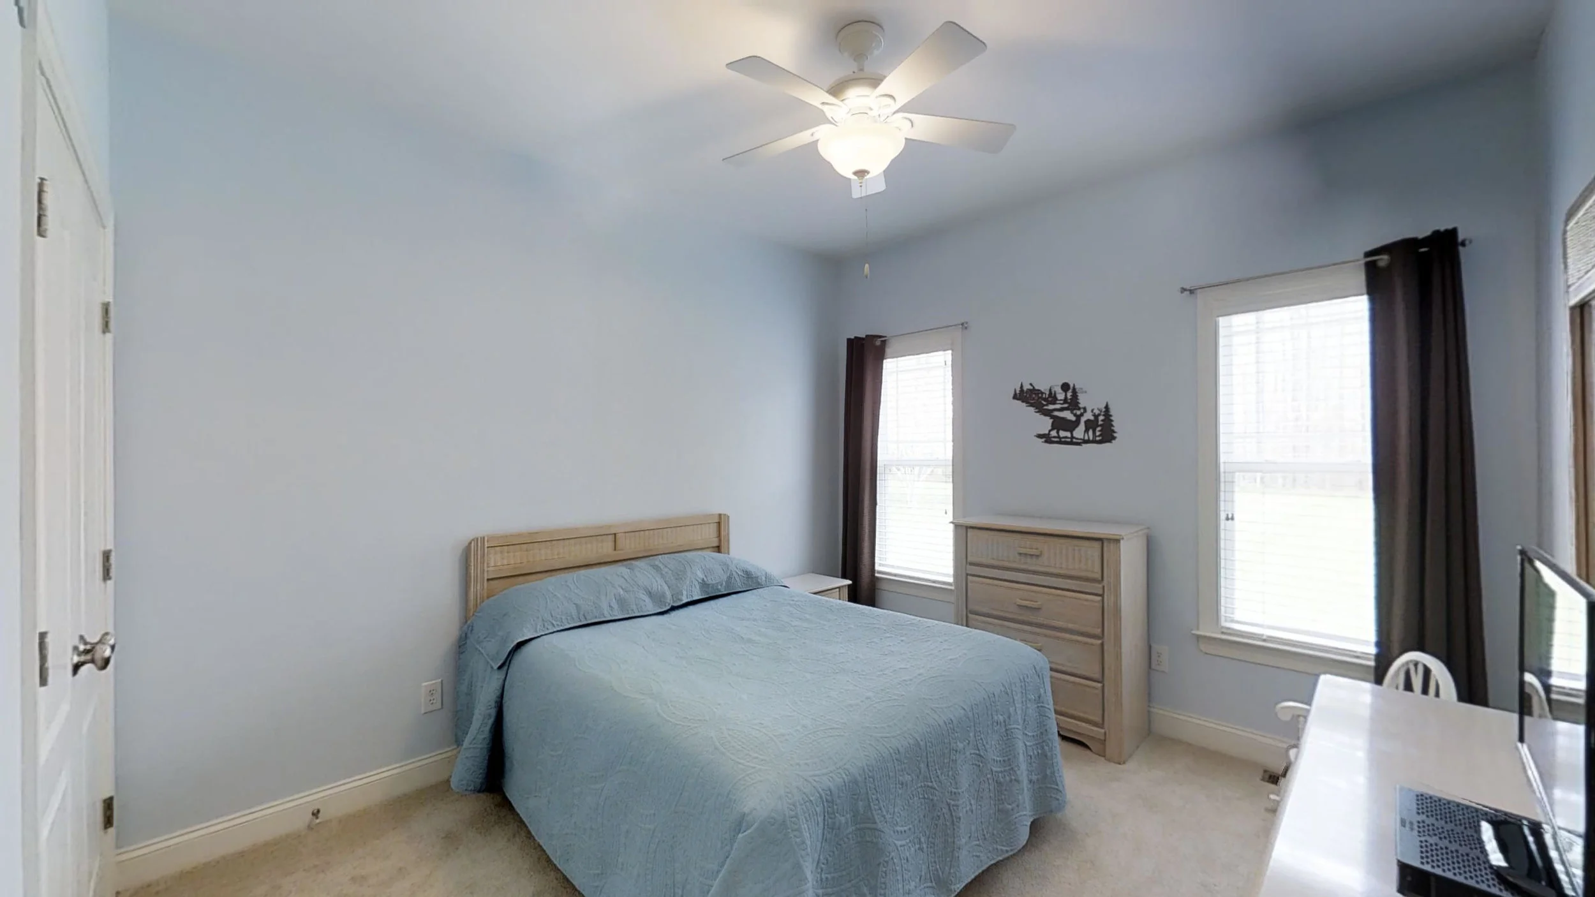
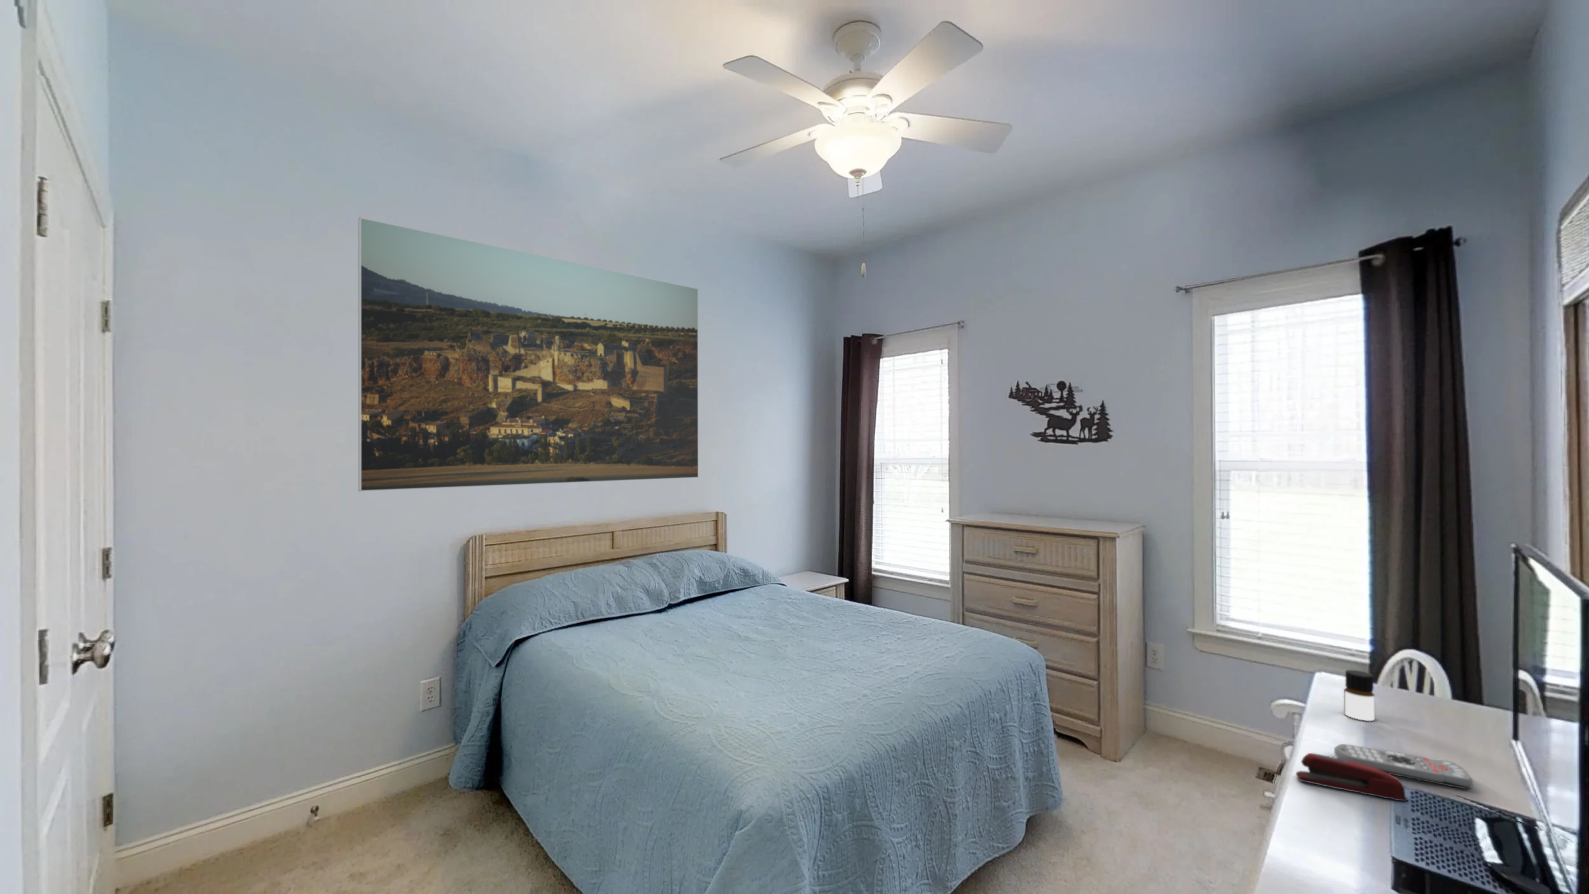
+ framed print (559, 371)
+ bottle (1359, 694)
+ remote control (1399, 764)
+ stapler (1350, 774)
